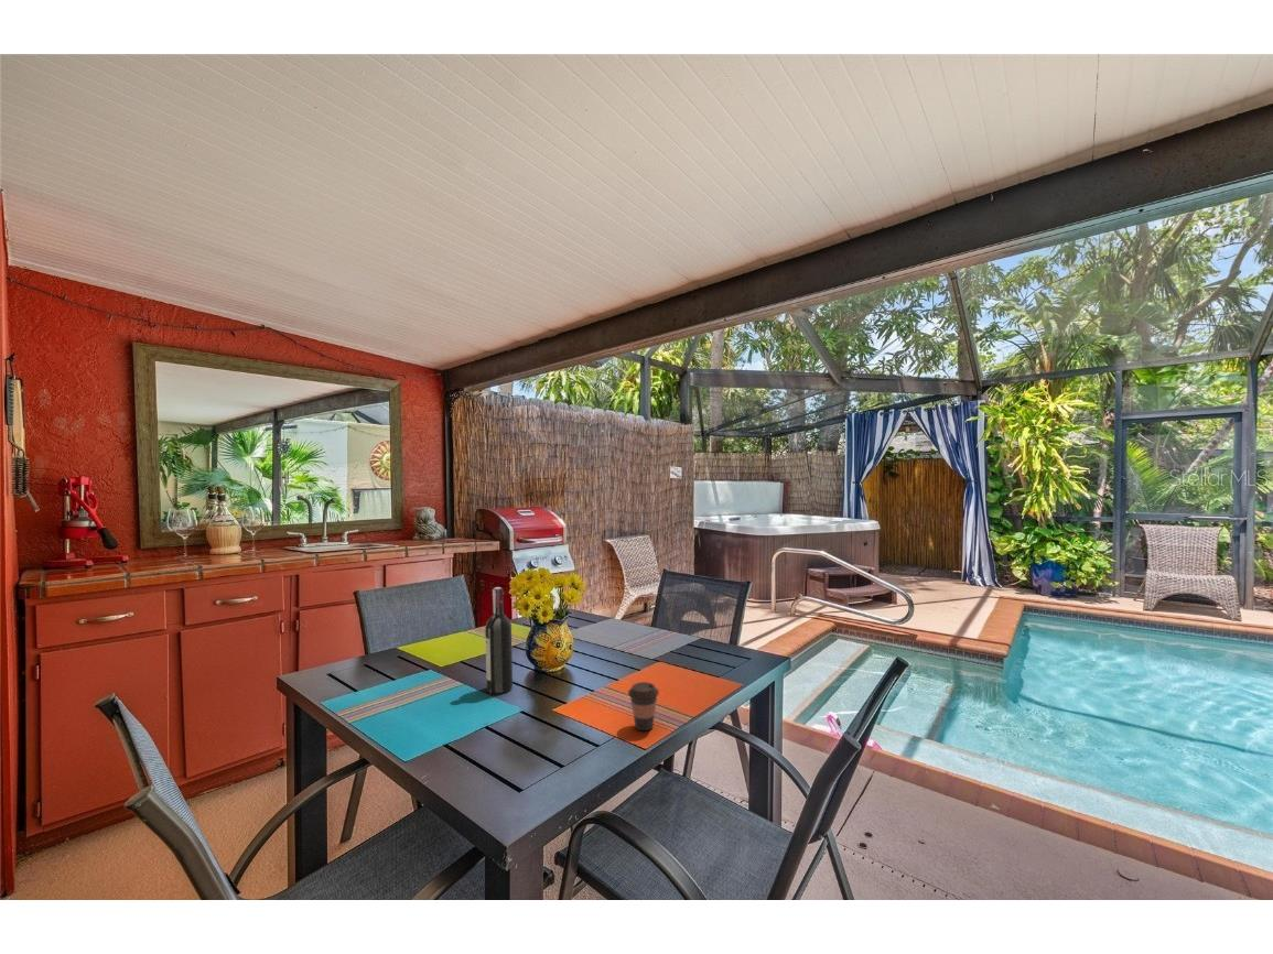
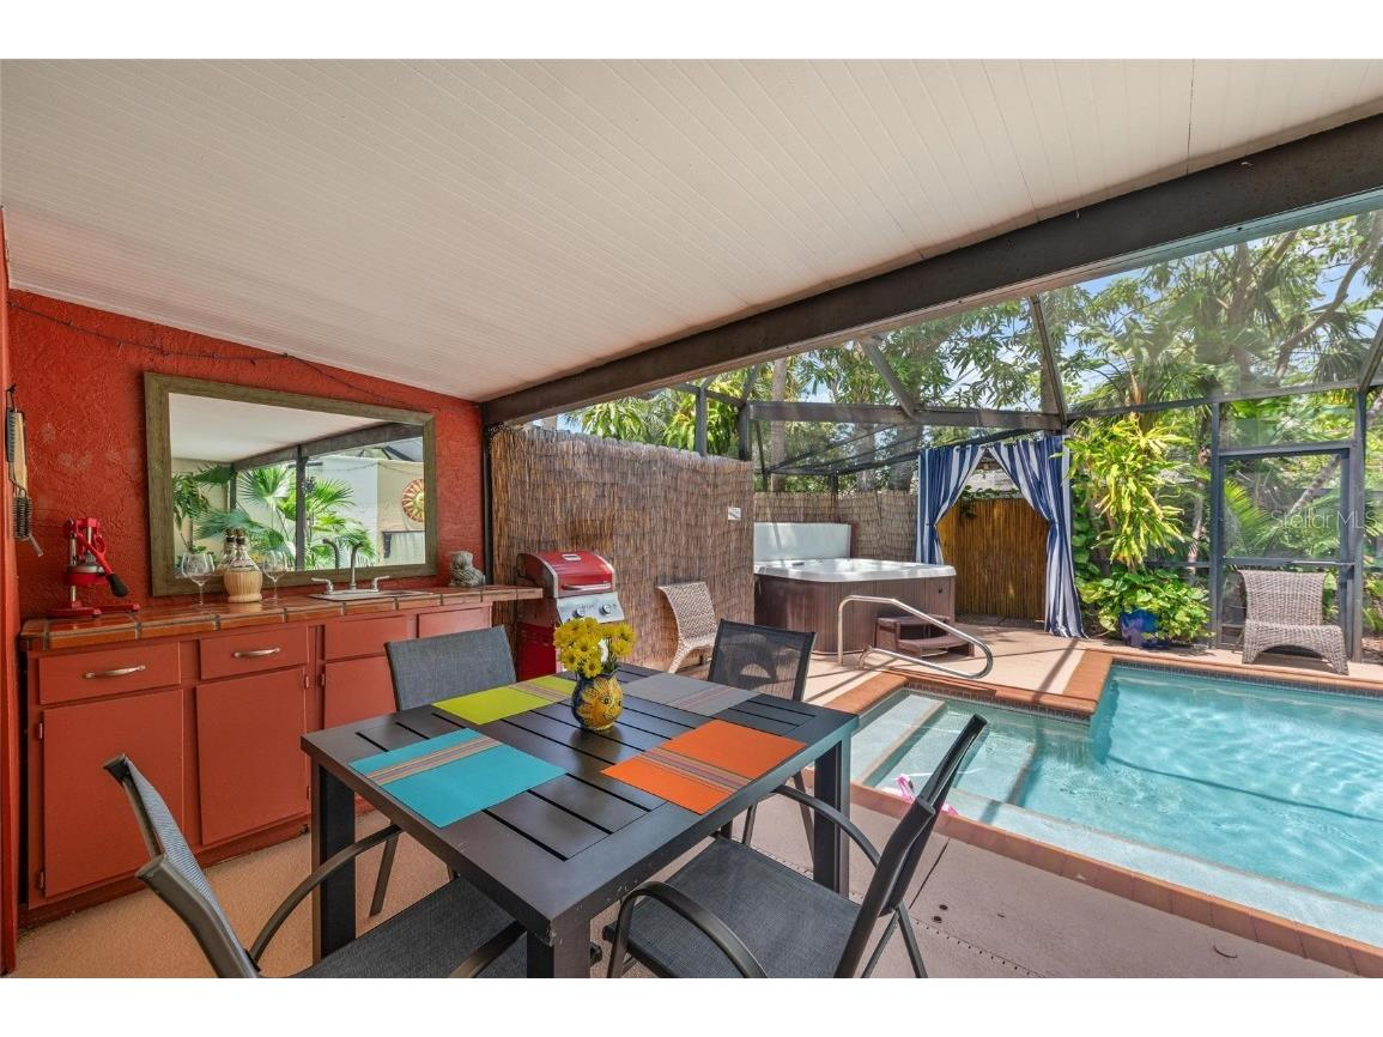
- coffee cup (644, 706)
- wine bottle (498, 638)
